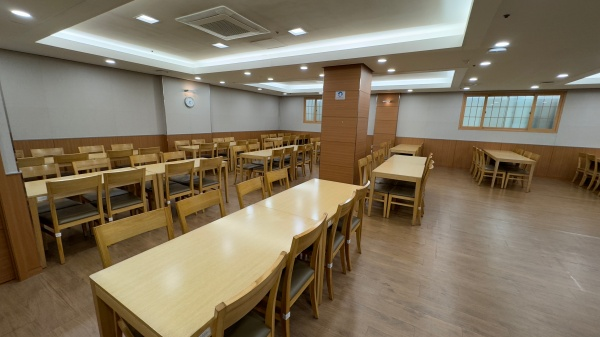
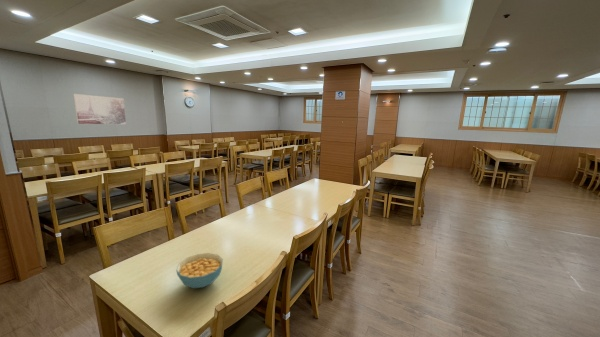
+ cereal bowl (201, 273)
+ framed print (102, 110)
